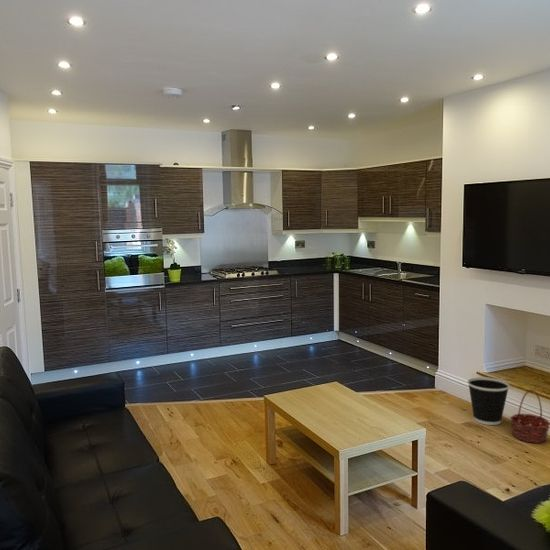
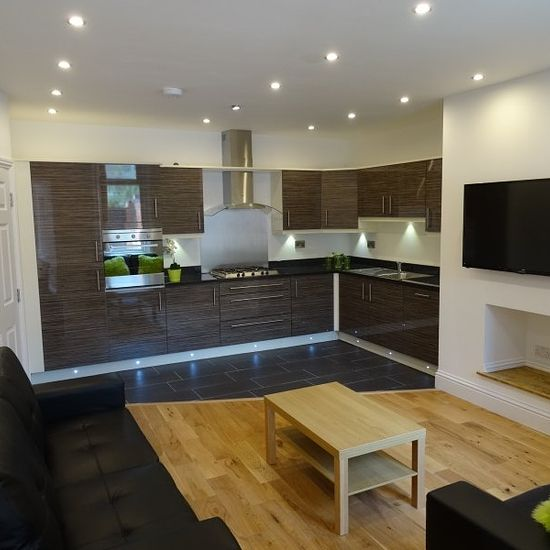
- basket (530, 414)
- wastebasket (487, 401)
